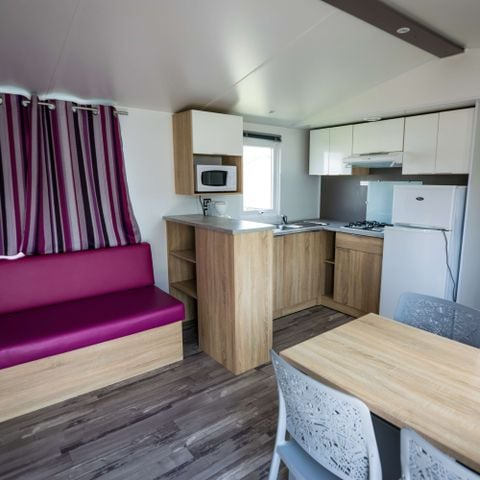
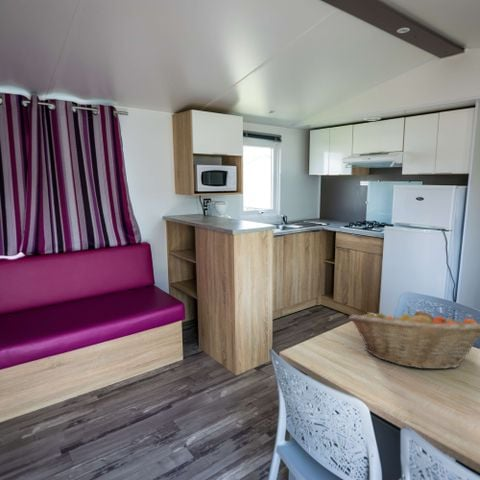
+ fruit basket (413, 330)
